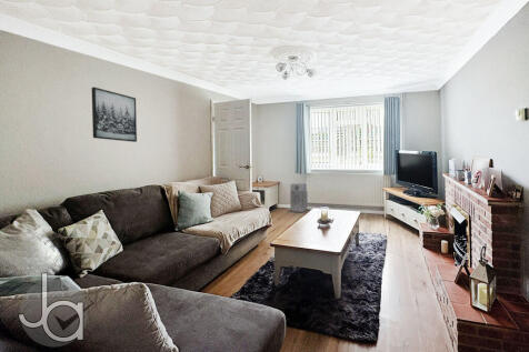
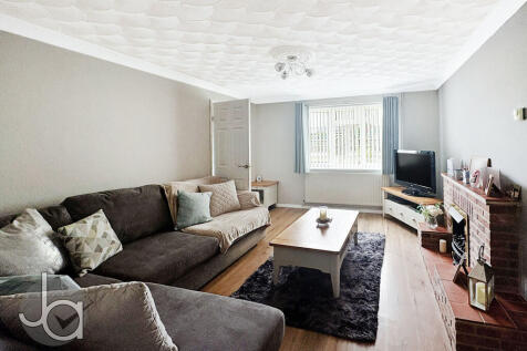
- air purifier (298, 197)
- wall art (116, 117)
